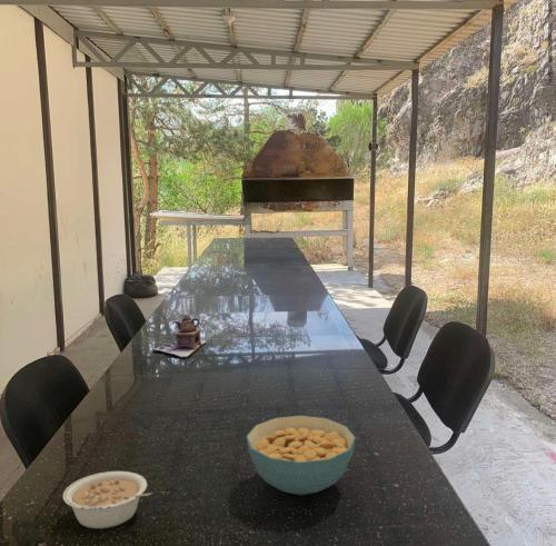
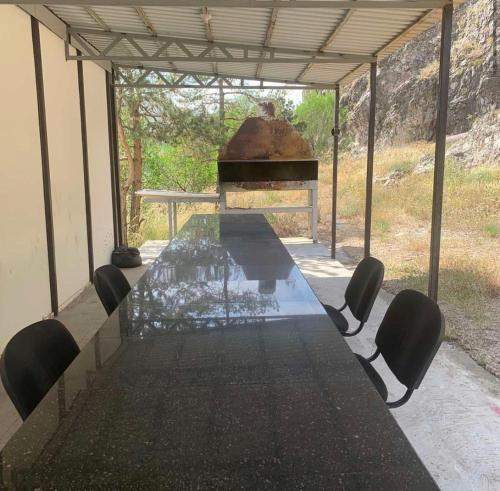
- cereal bowl (300, 461)
- teapot (186, 331)
- legume (109, 498)
